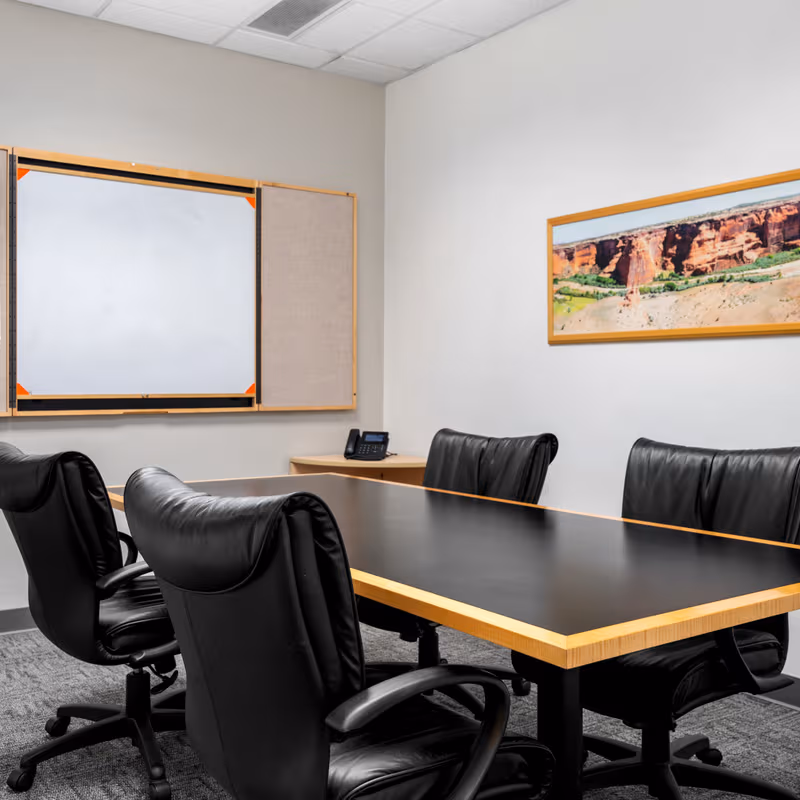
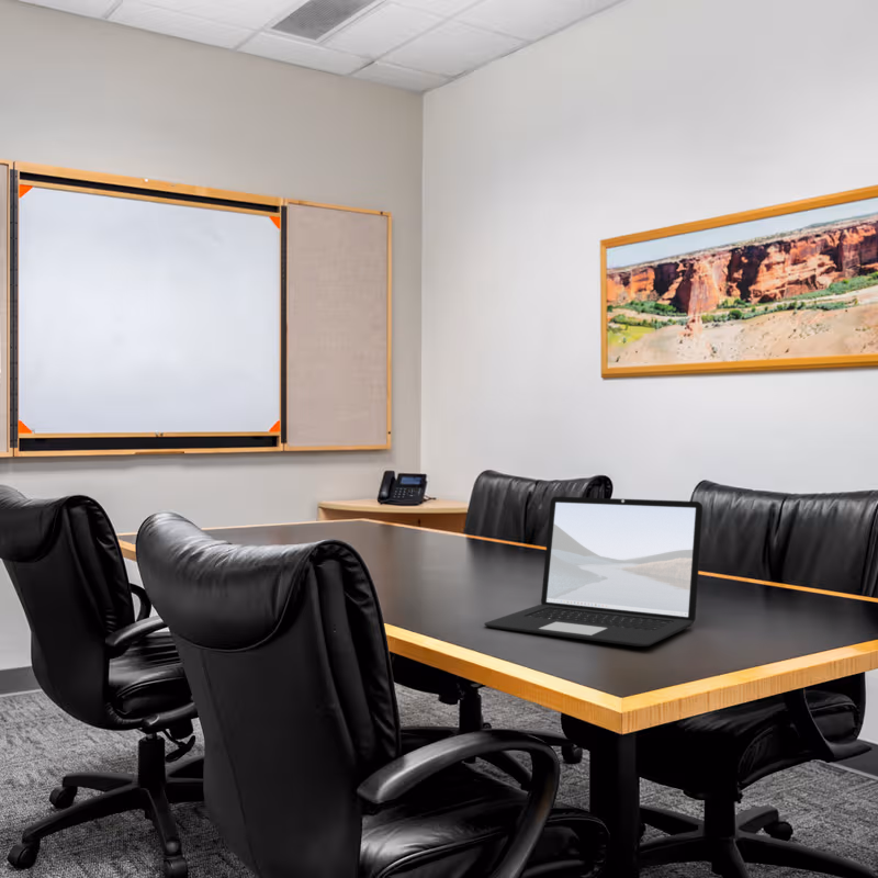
+ laptop (594, 563)
